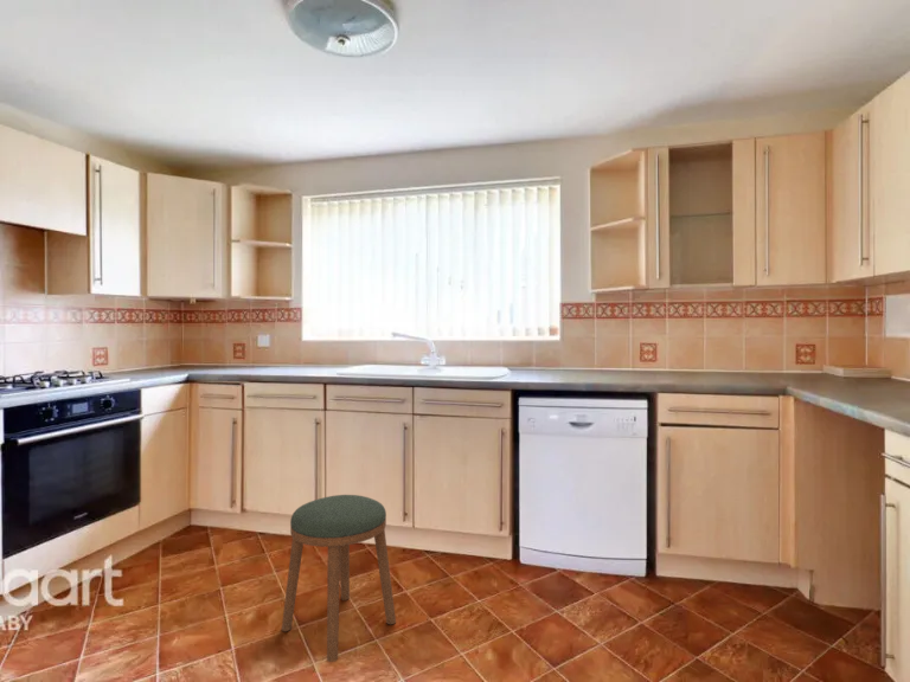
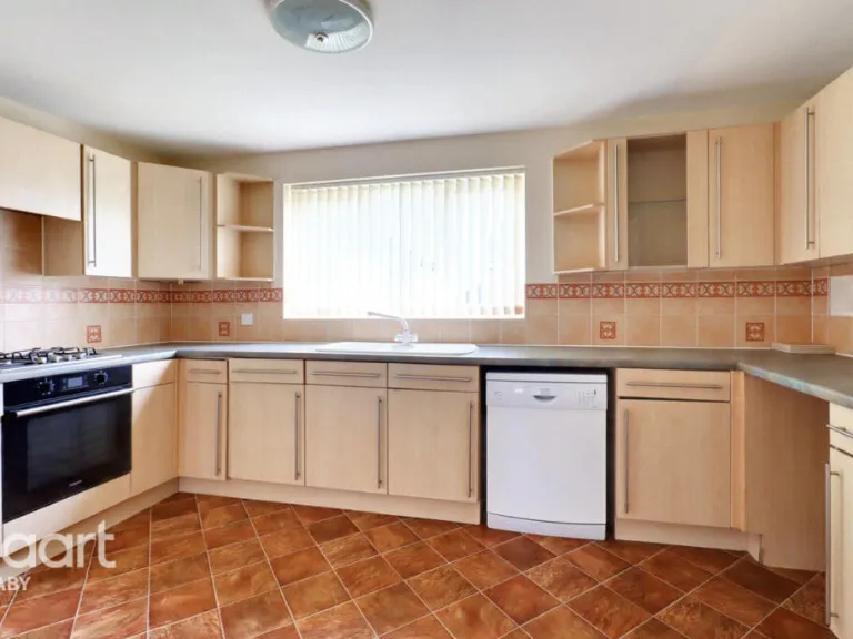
- stool (339, 564)
